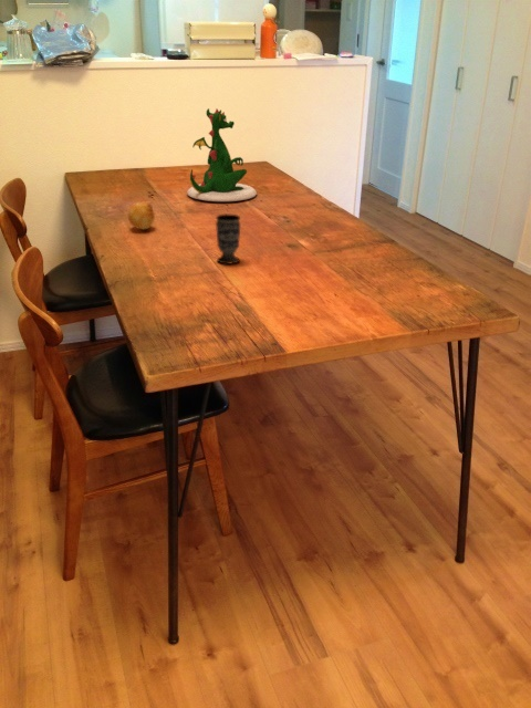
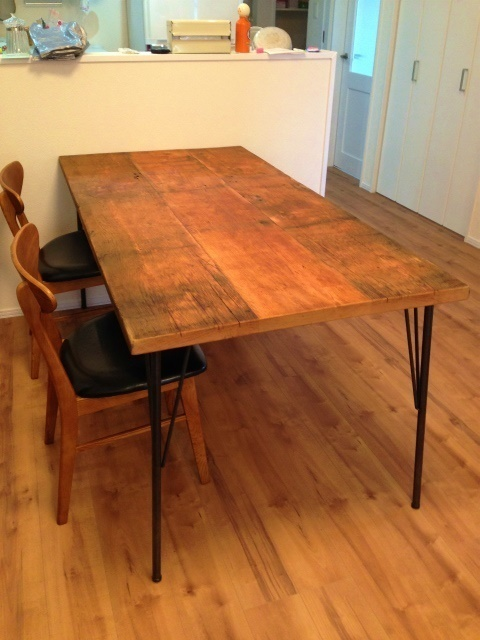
- fruit (140, 216)
- cup (228, 239)
- dragon figurine (219, 152)
